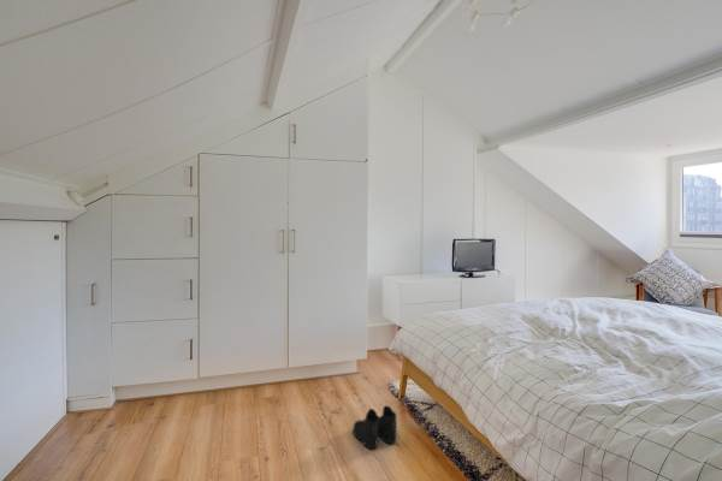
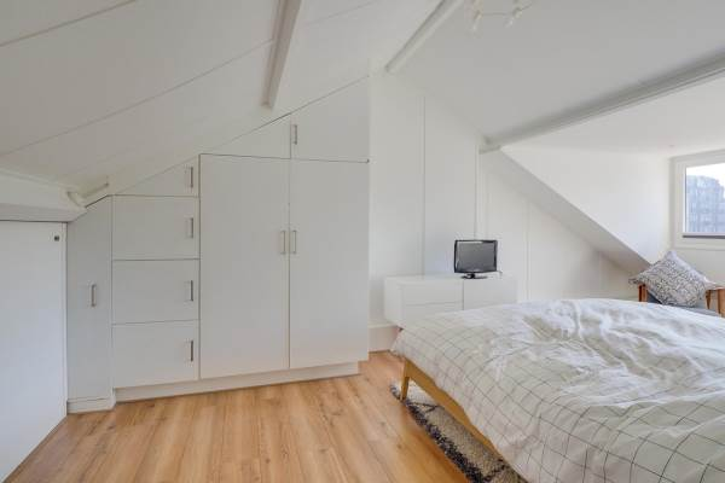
- boots (374, 420)
